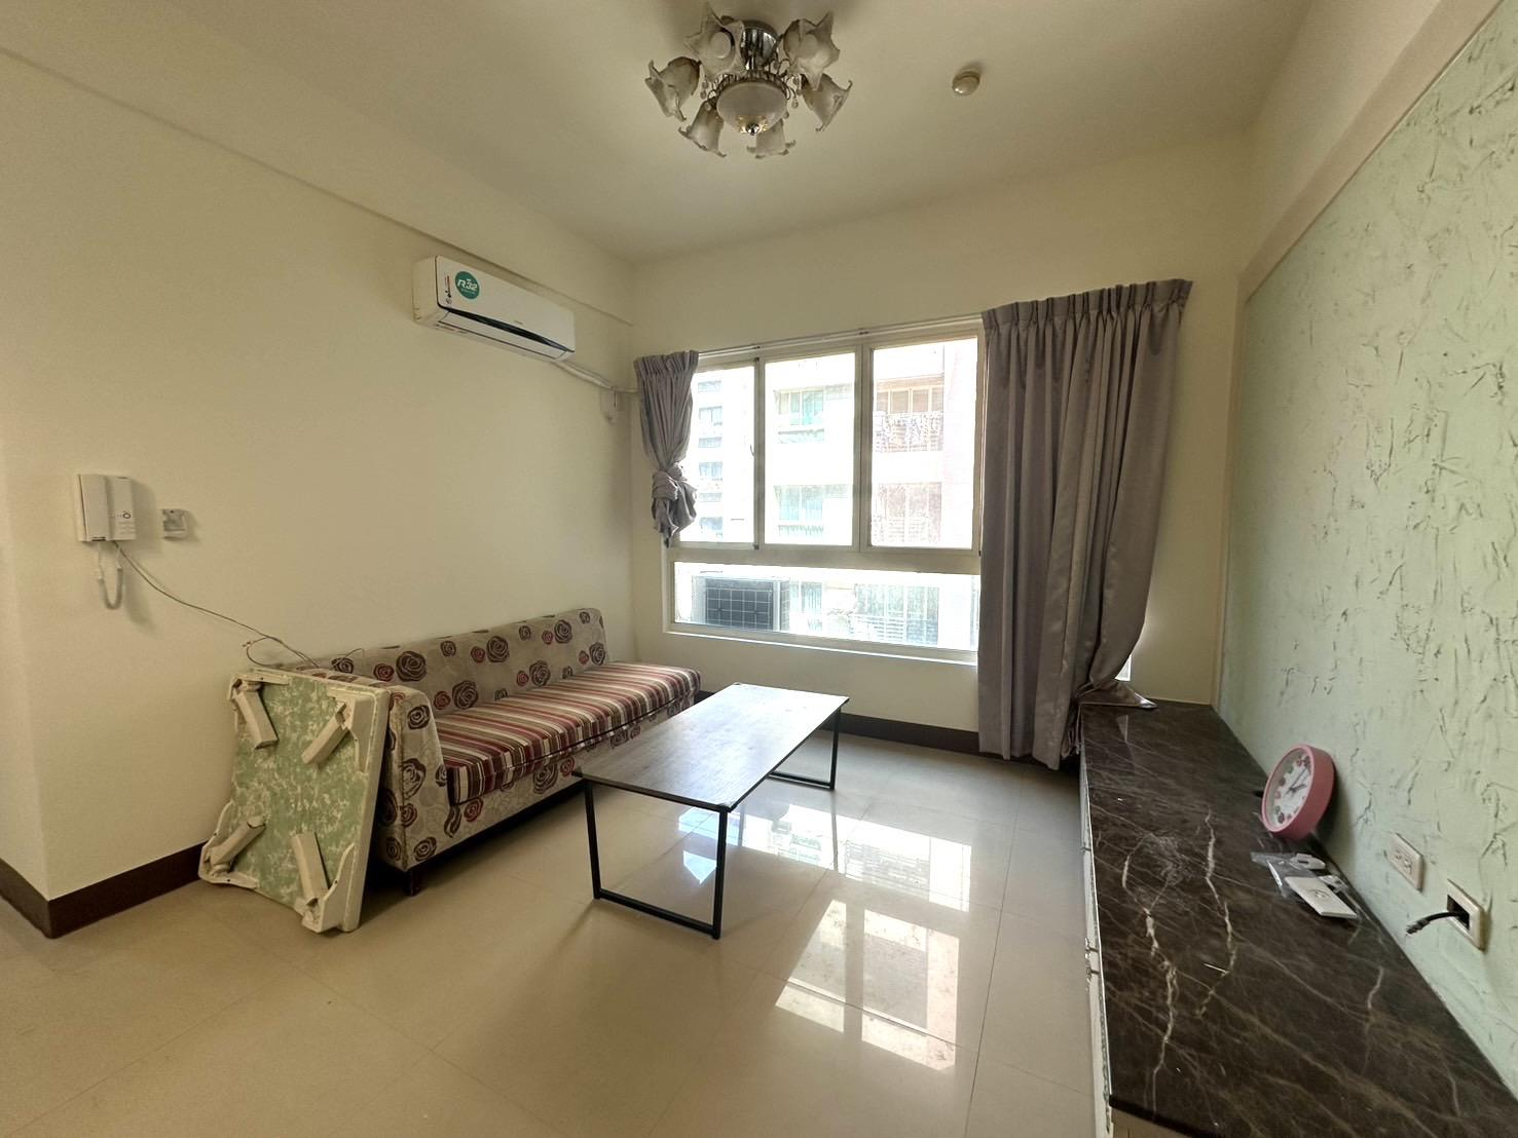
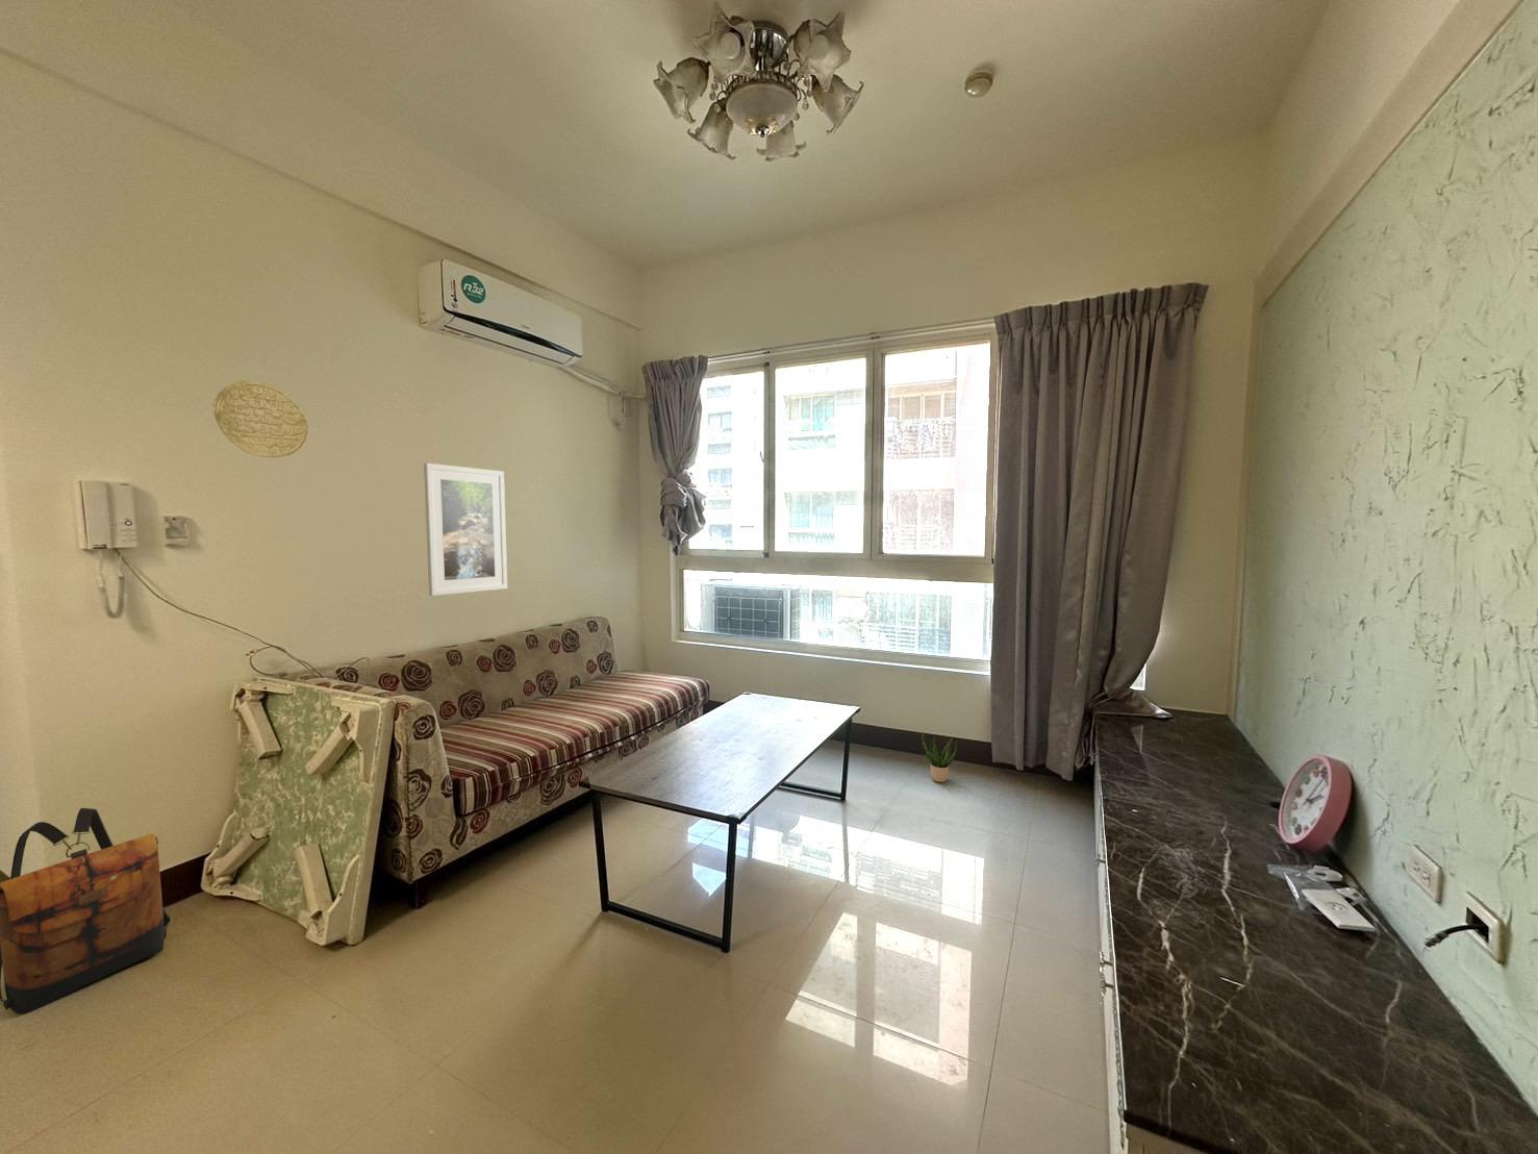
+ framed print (468, 530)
+ decorative plate (263, 419)
+ backpack (78, 893)
+ potted plant (938, 755)
